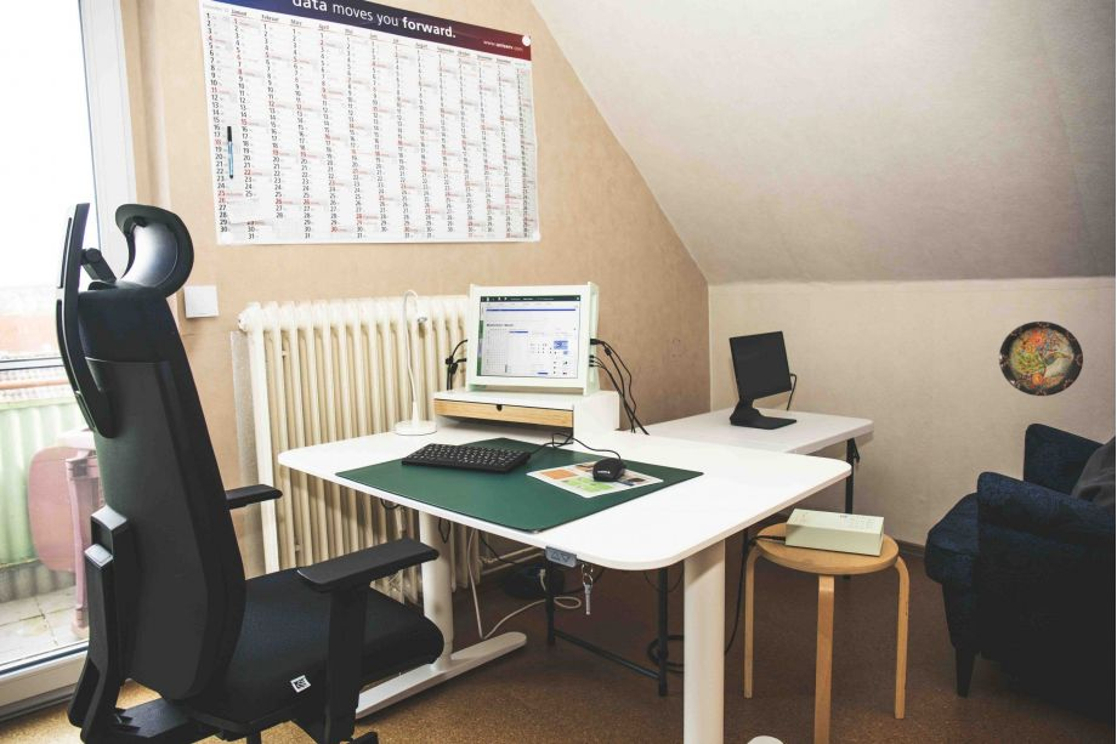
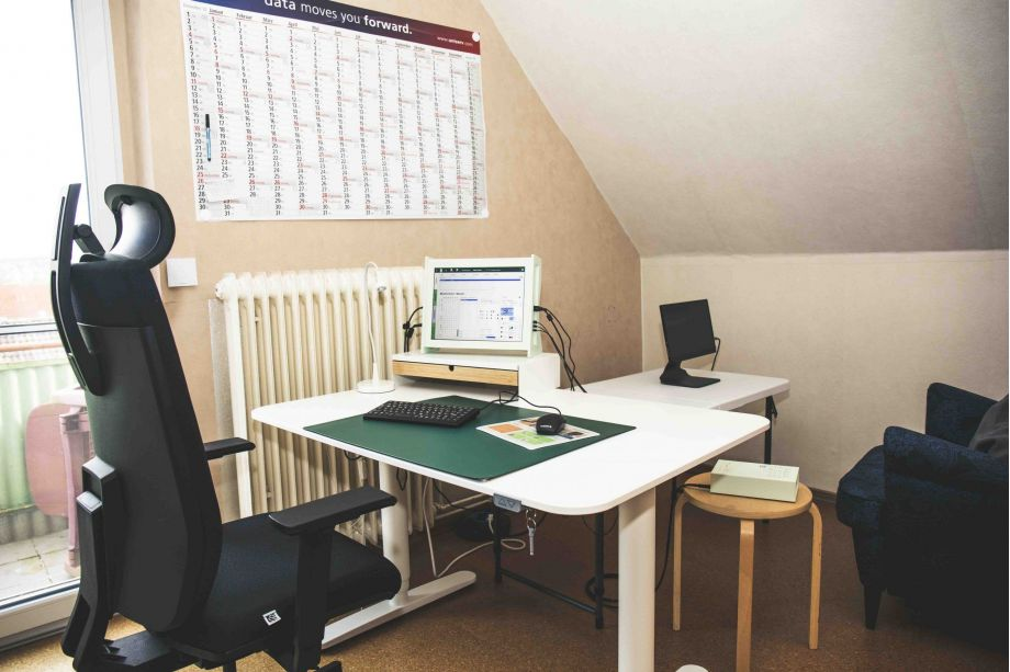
- decorative plate (1041, 358)
